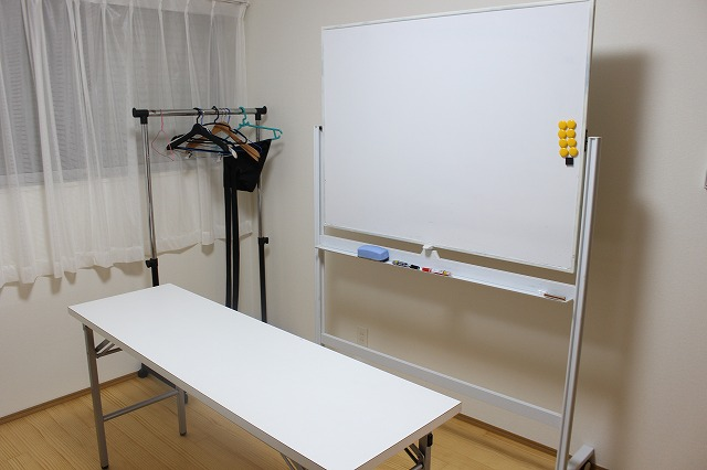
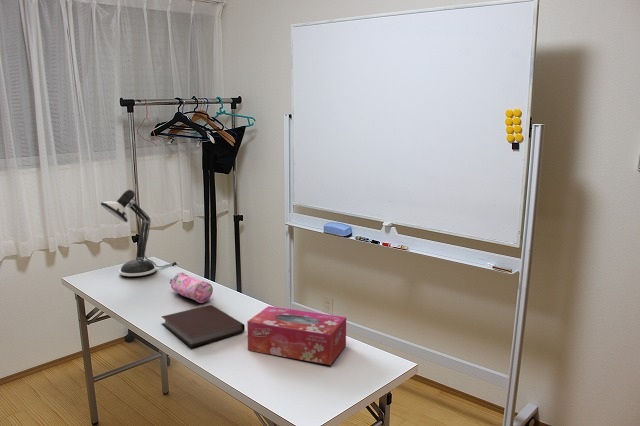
+ desk lamp (140, 231)
+ tissue box (297, 333)
+ pencil case (191, 286)
+ notebook (202, 323)
